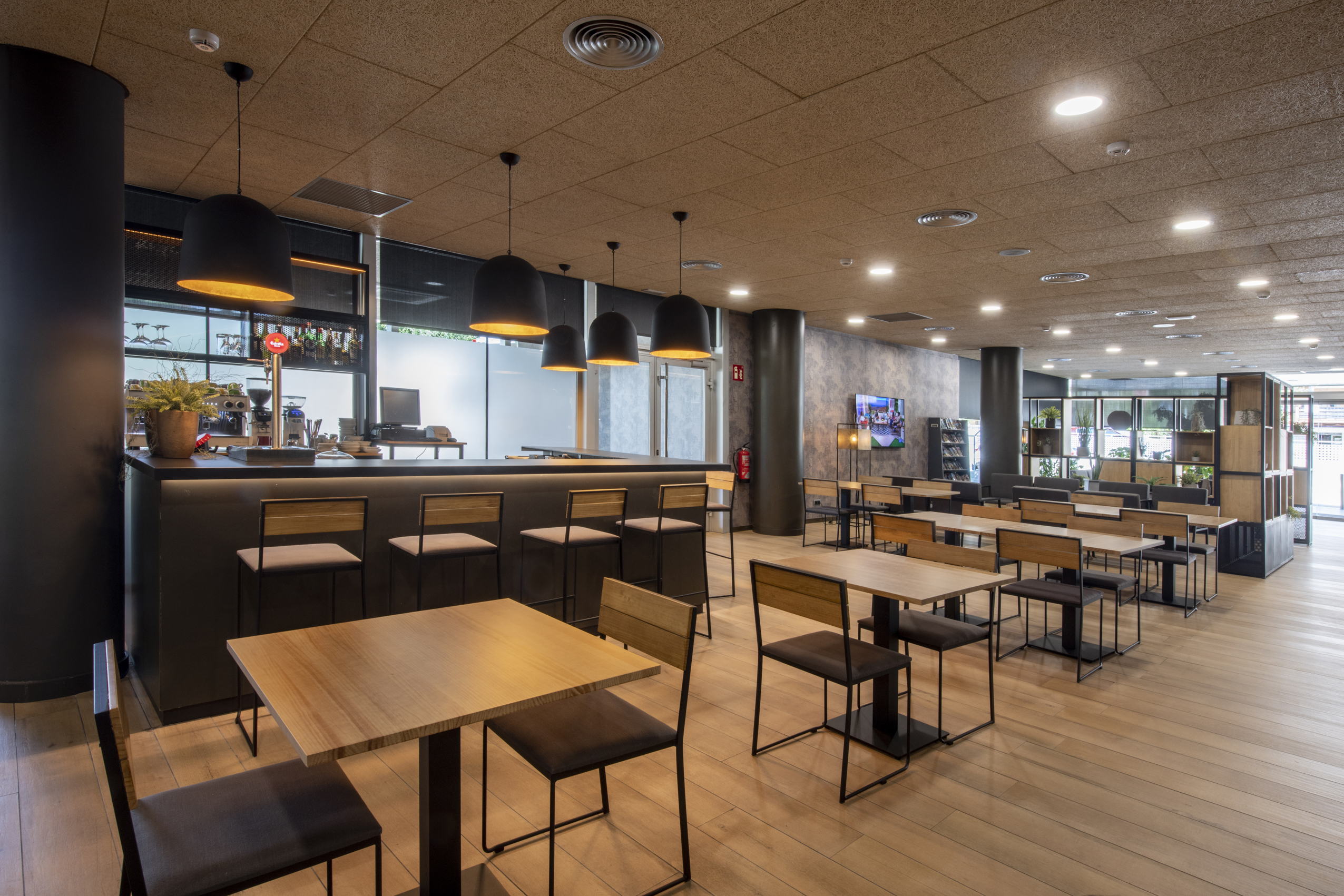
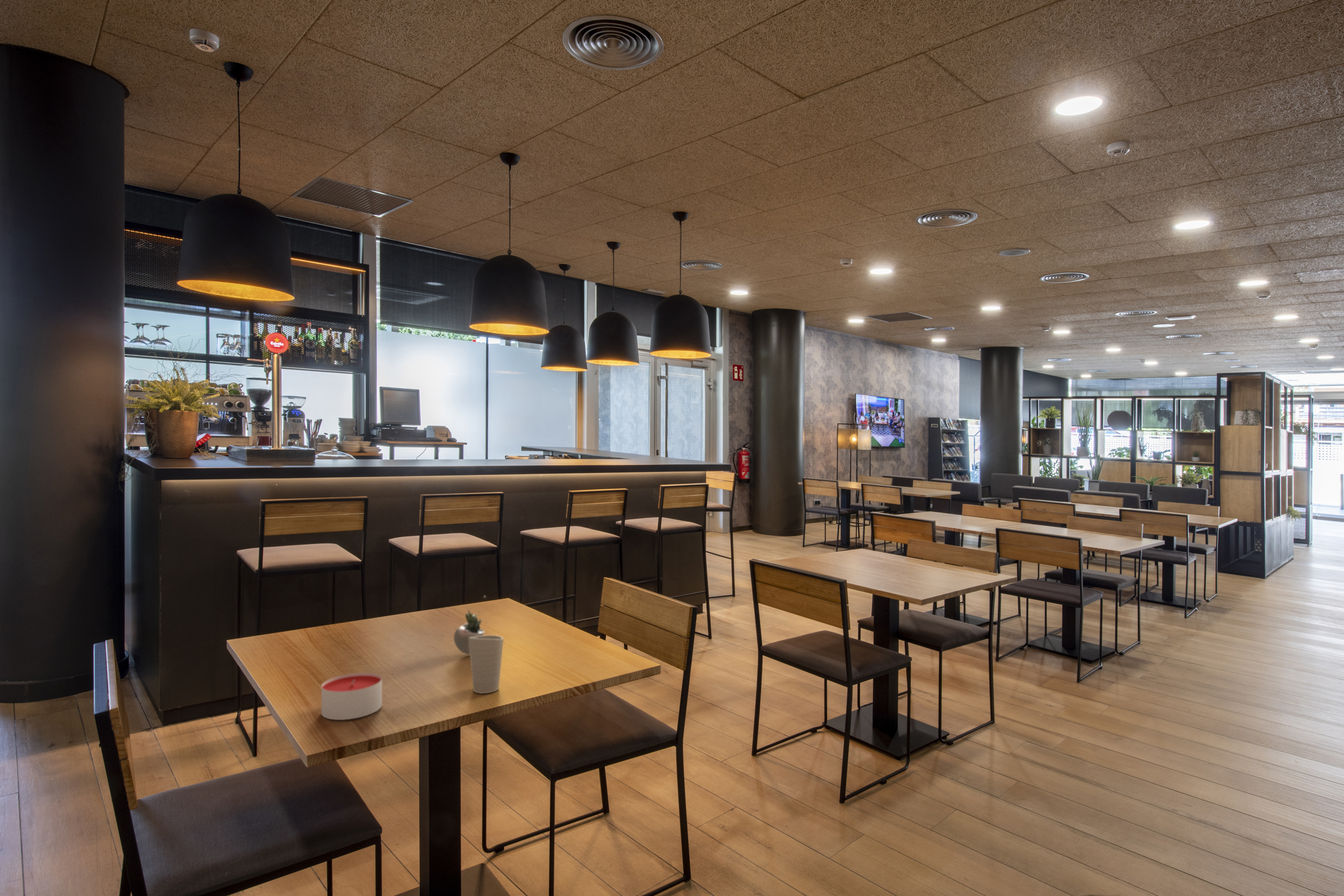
+ candle (352, 694)
+ cup (486, 662)
+ succulent plant (471, 626)
